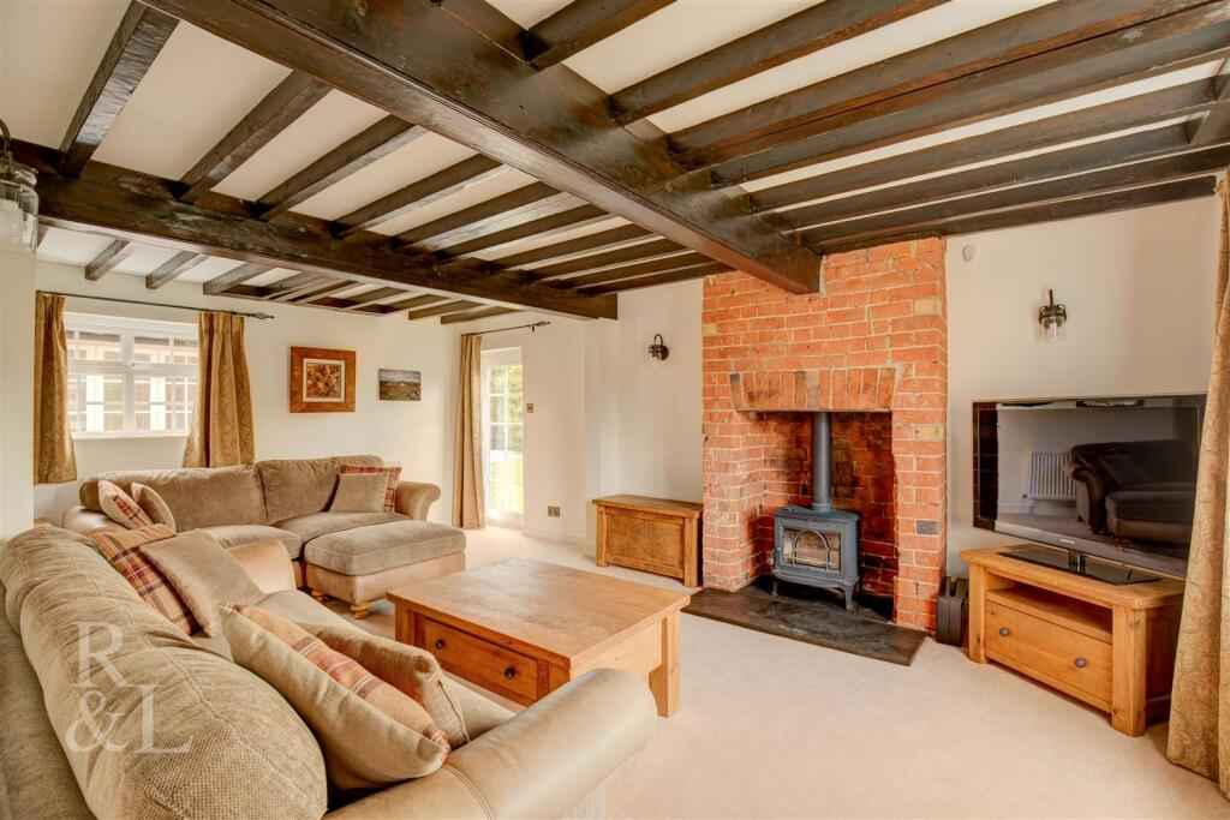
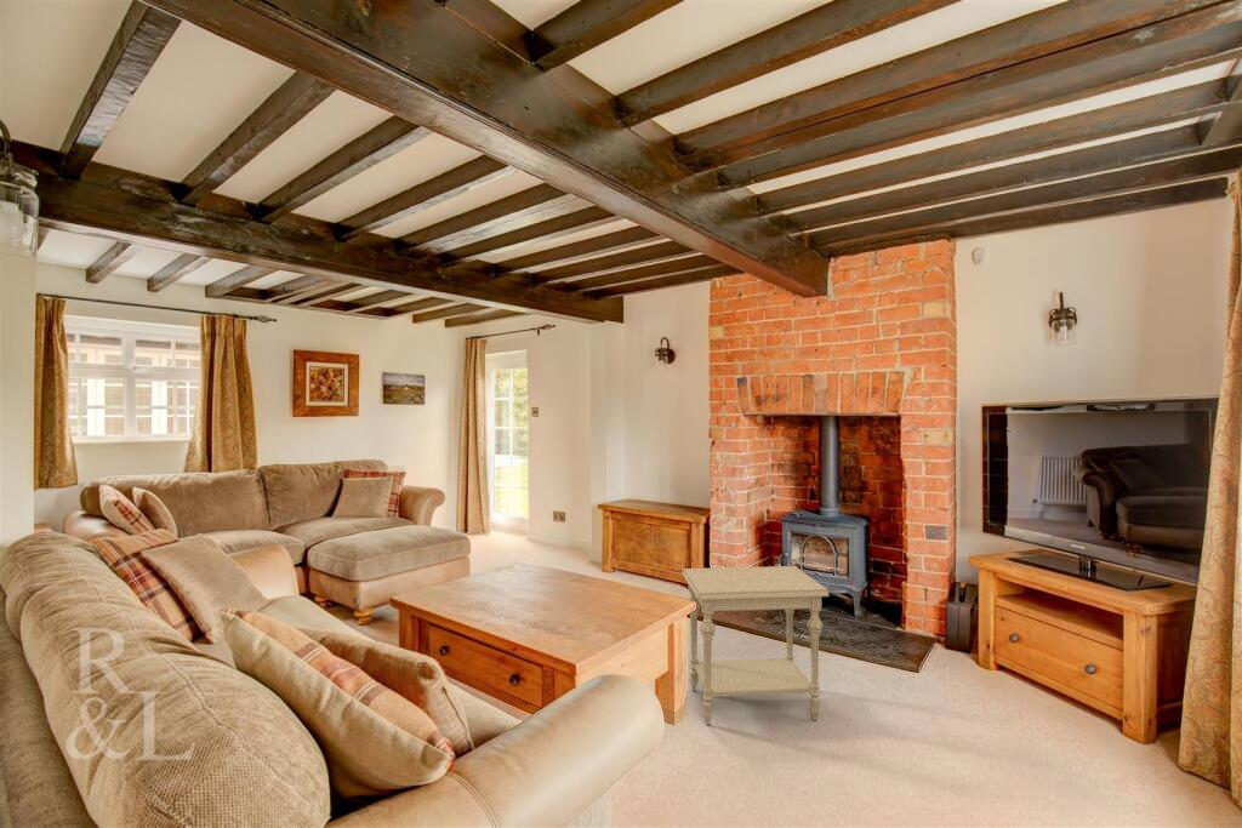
+ side table (751, 659)
